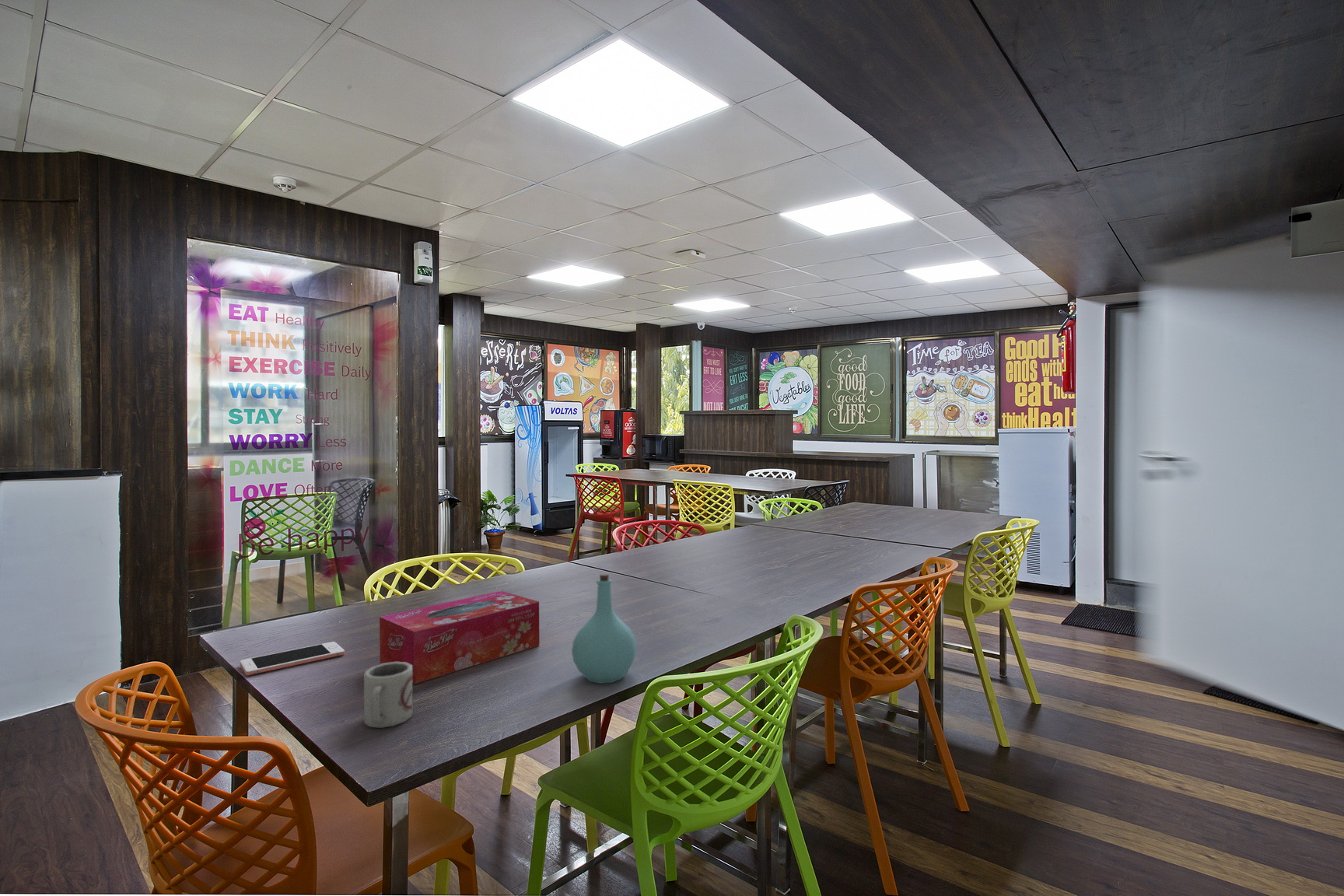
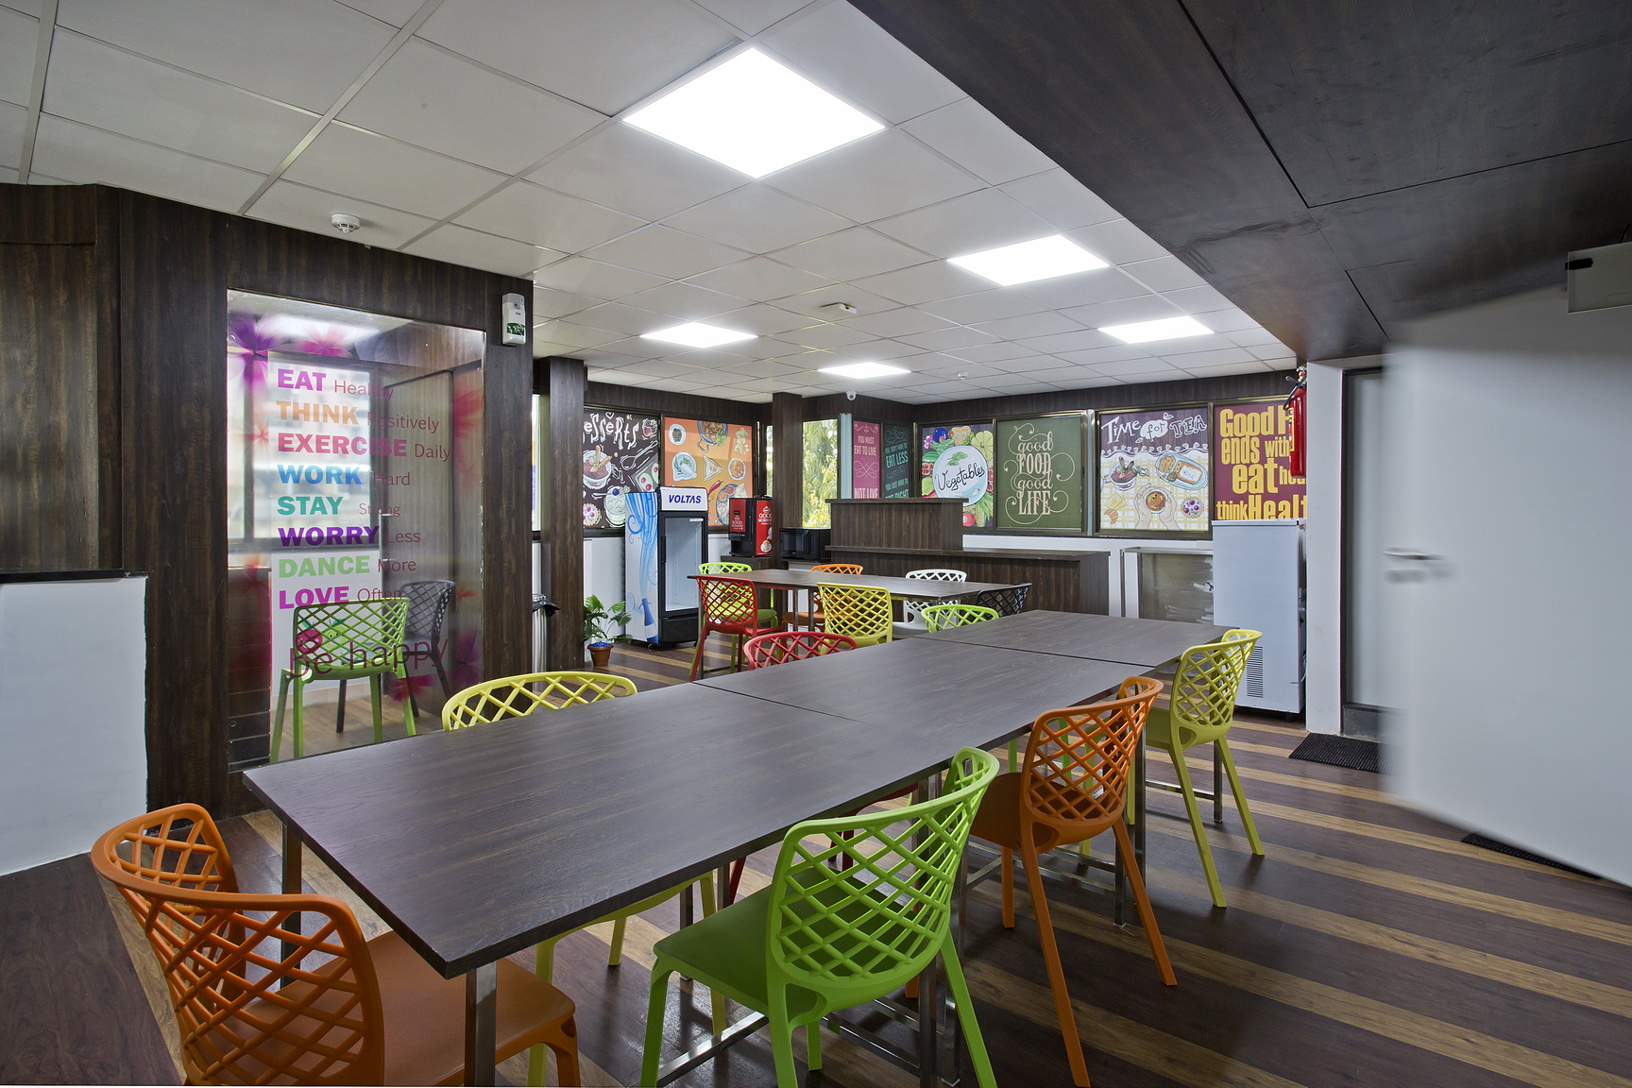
- bottle (604, 625)
- tissue box (463, 632)
- cup (386, 697)
- cell phone (293, 657)
